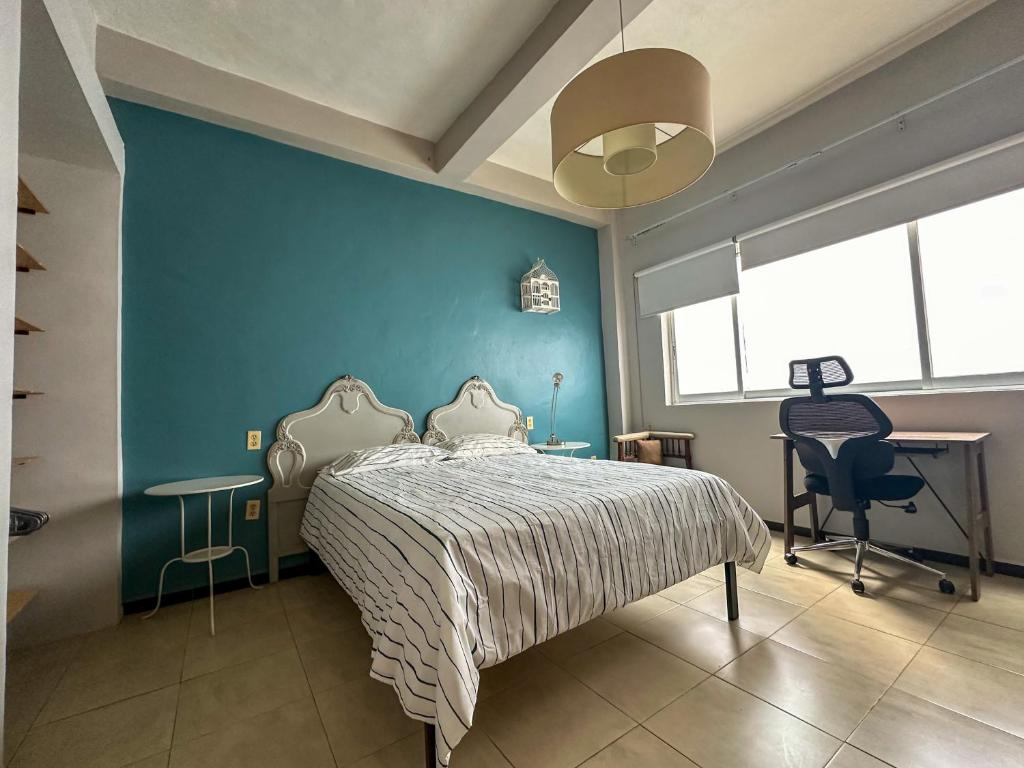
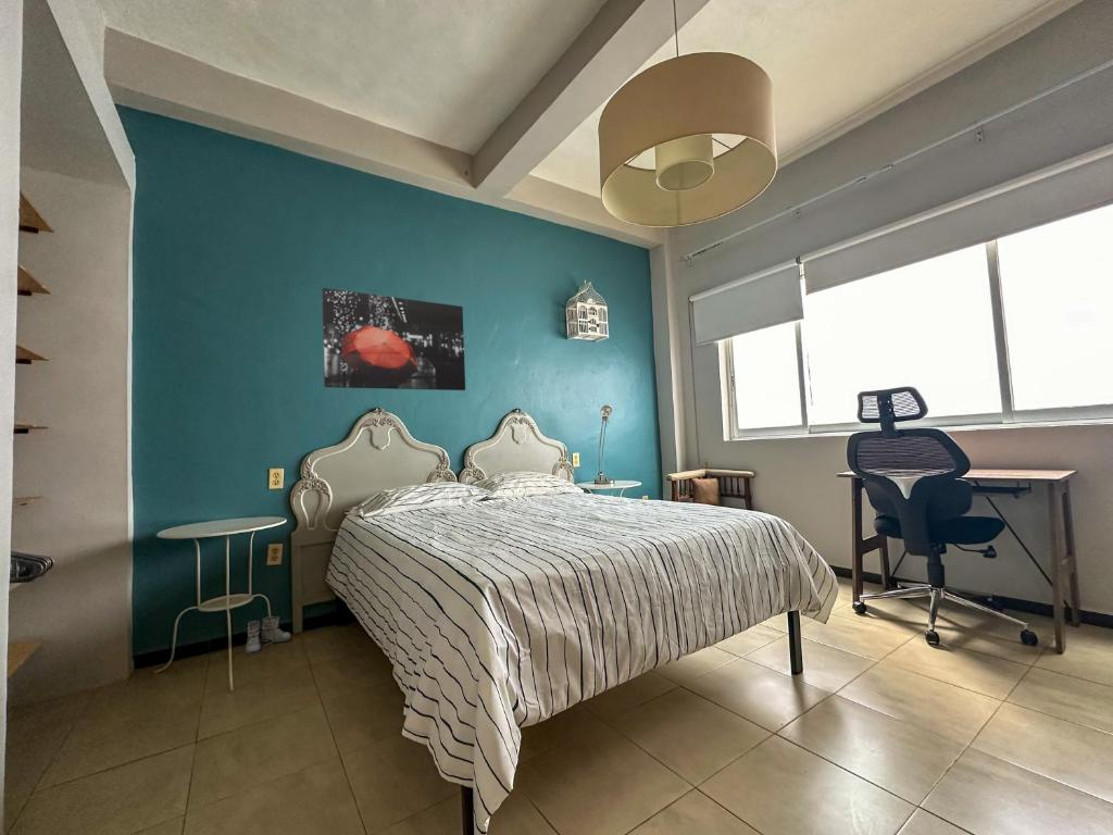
+ wall art (399, 342)
+ boots (263, 633)
